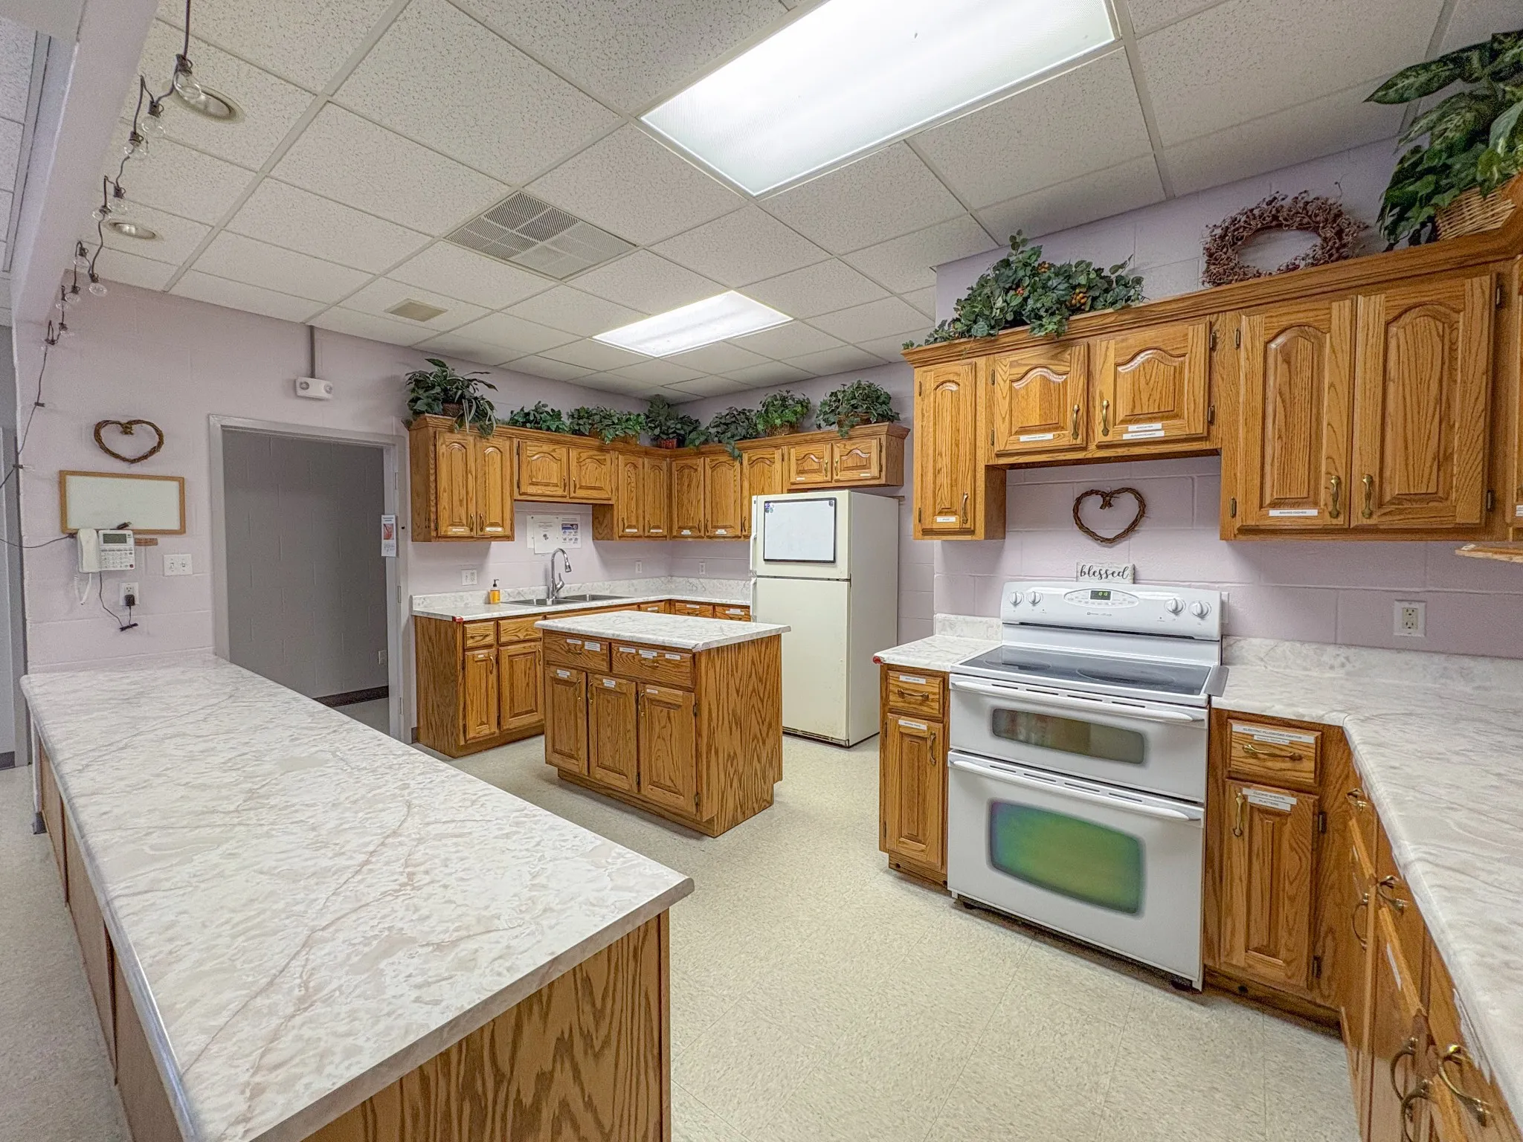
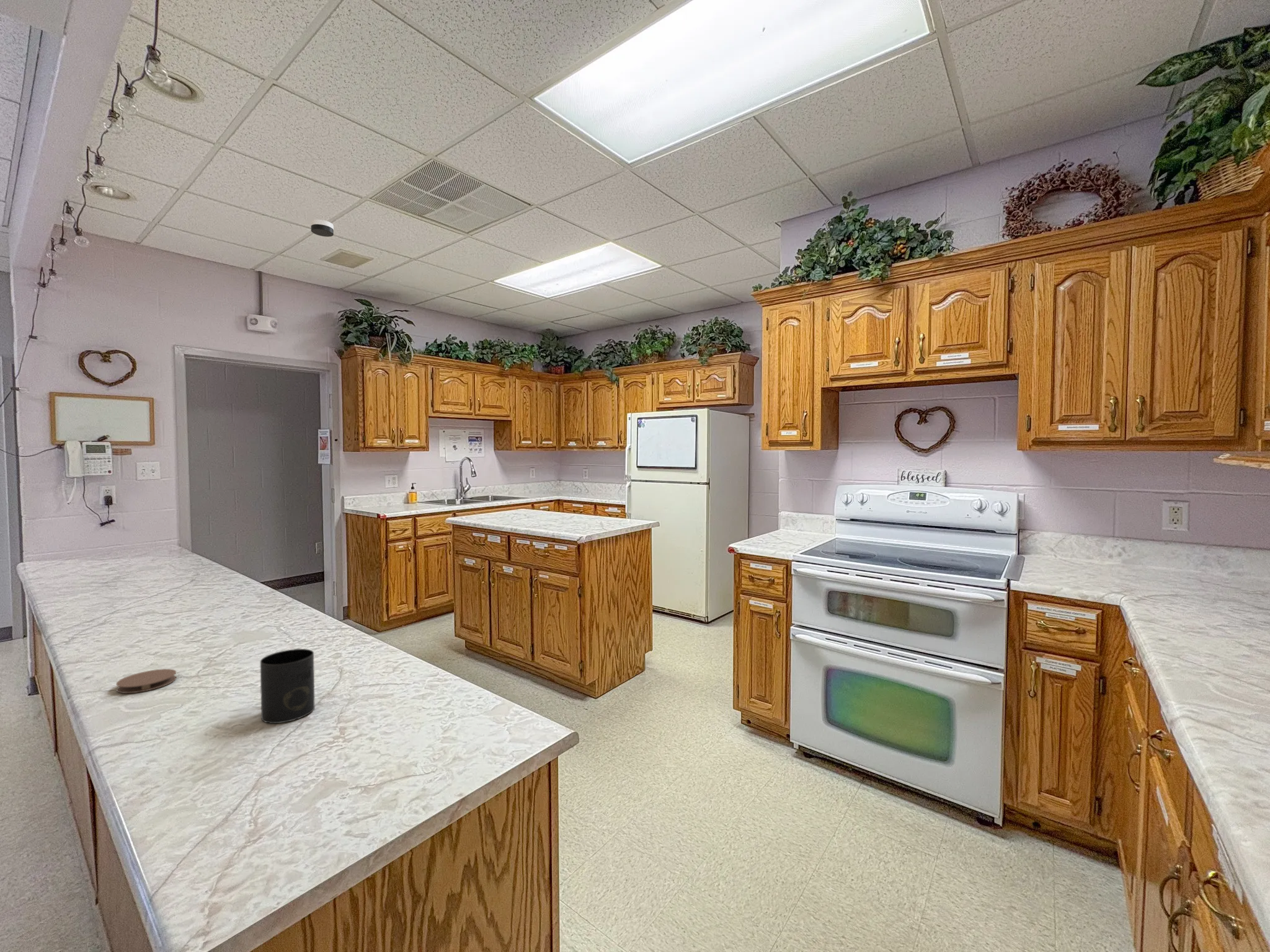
+ mug (285, 682)
+ smoke detector (322, 228)
+ coaster (147, 681)
